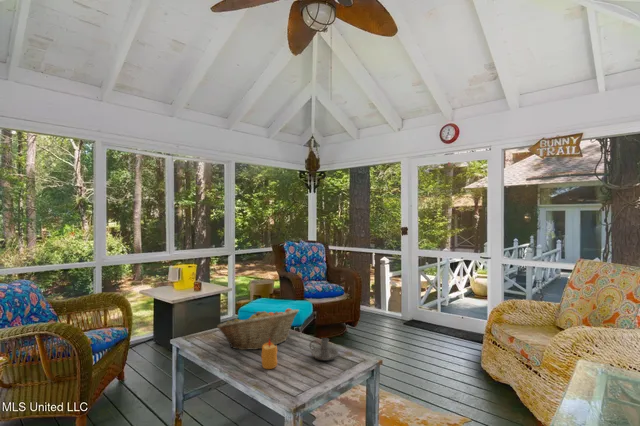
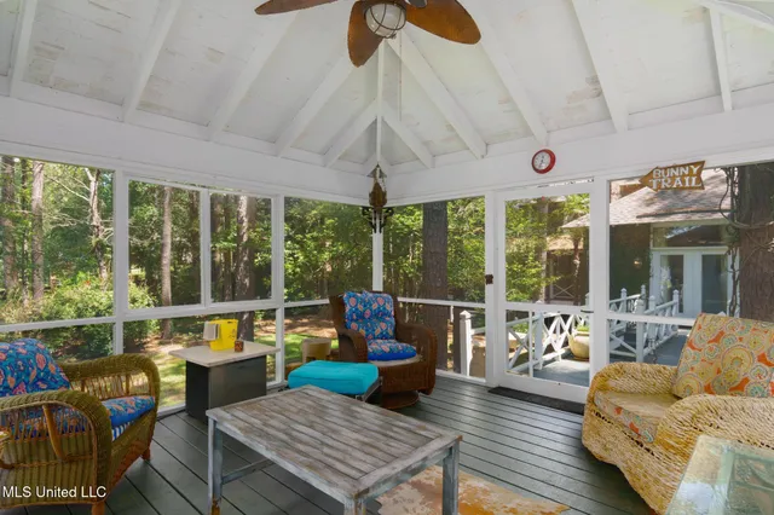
- candle (269, 351)
- fruit basket (259, 324)
- candle holder (322, 347)
